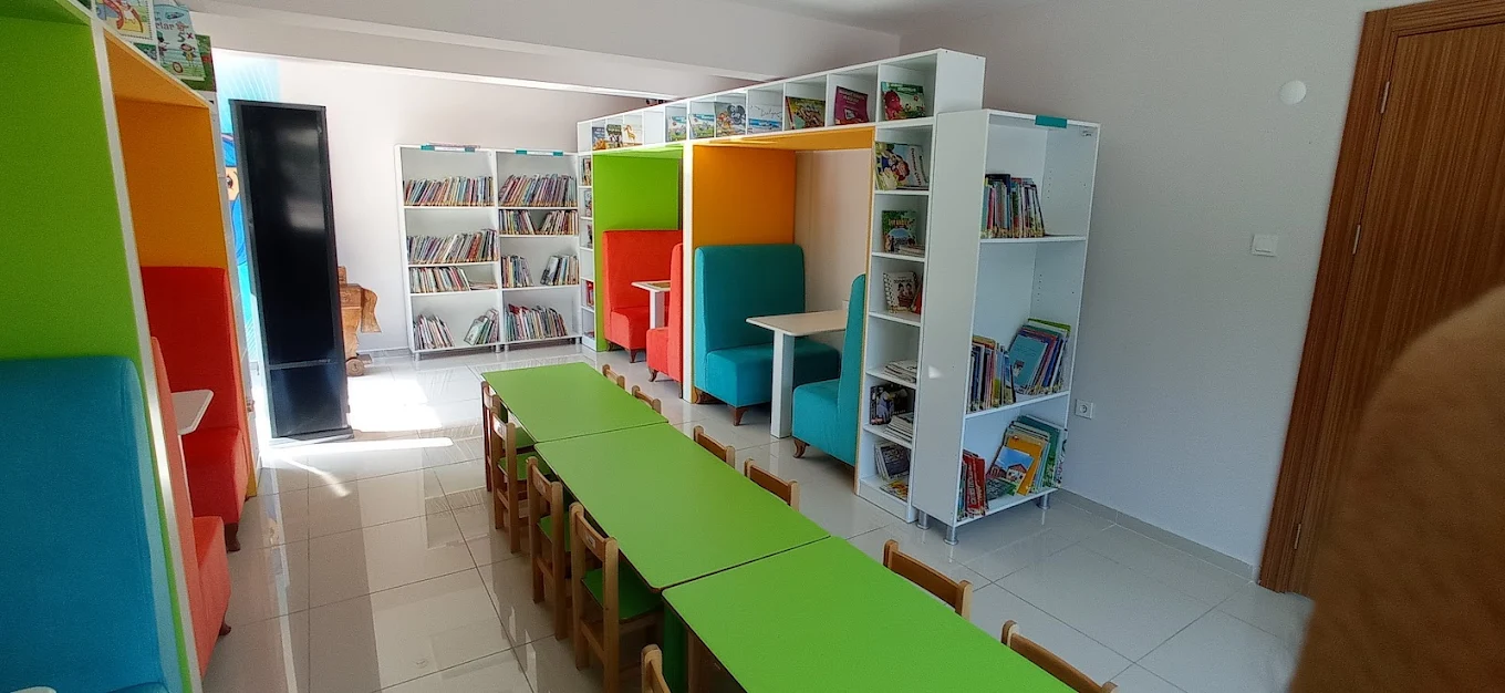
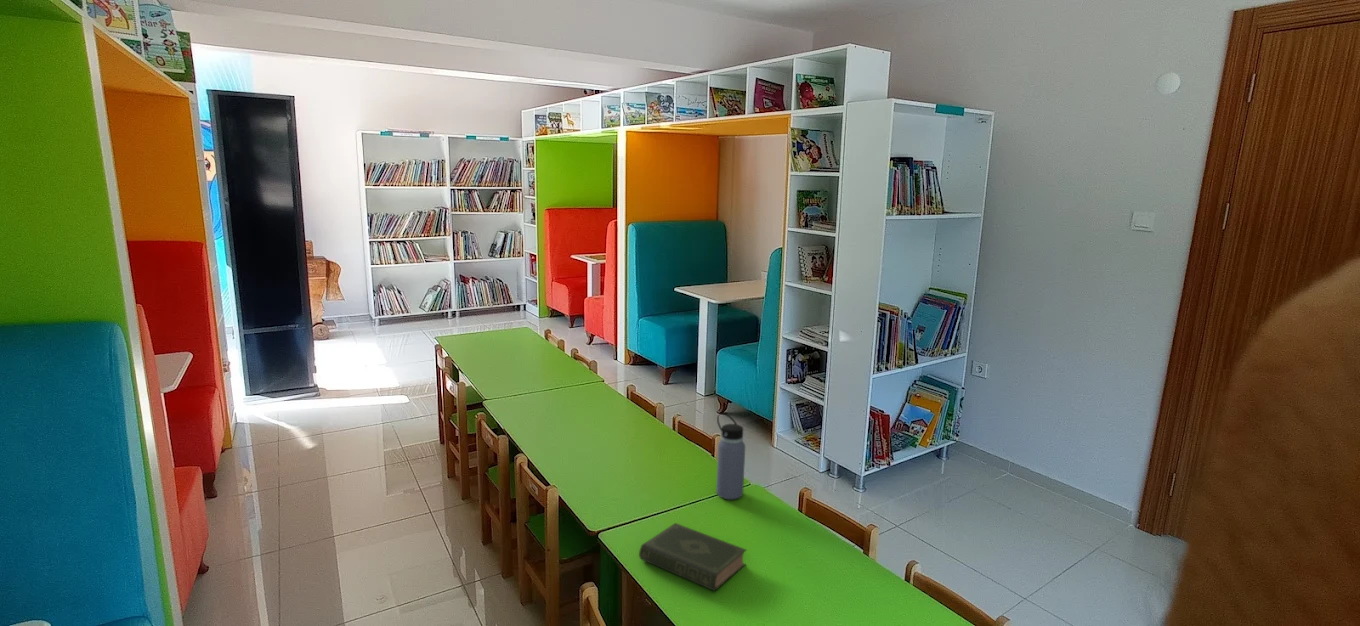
+ water bottle (730, 455)
+ book (692, 555)
